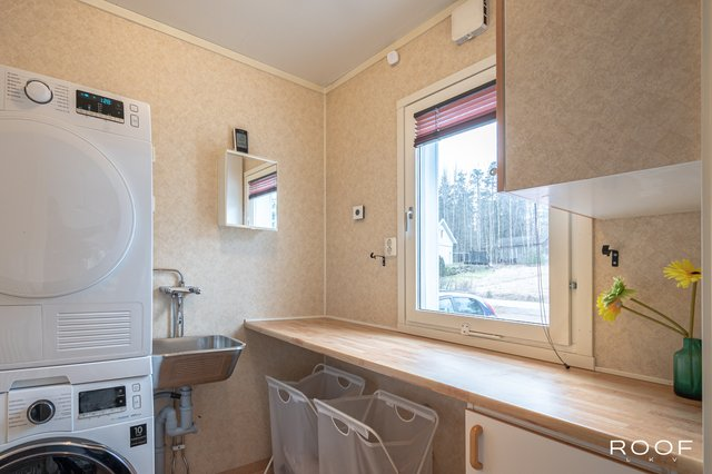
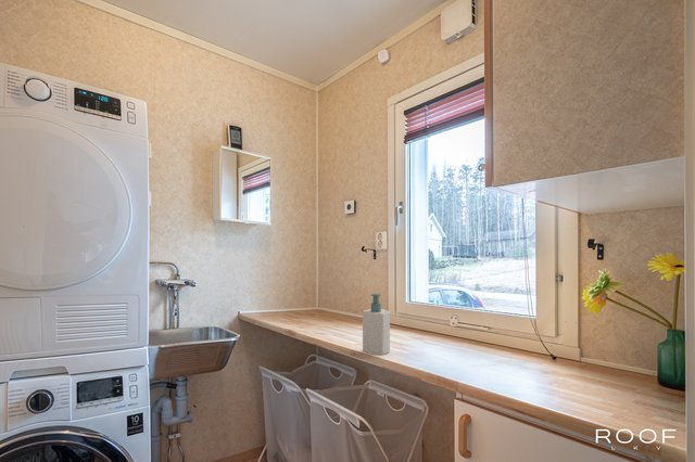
+ soap bottle (376, 322)
